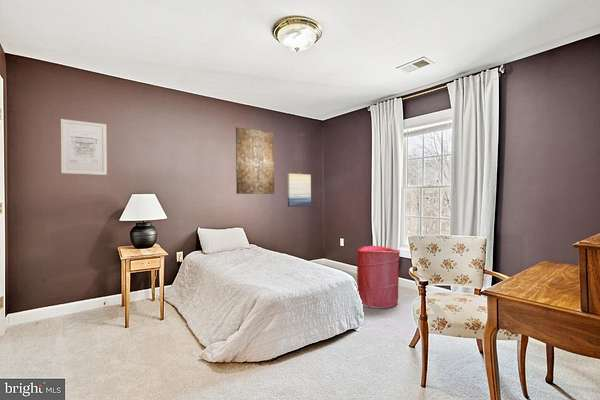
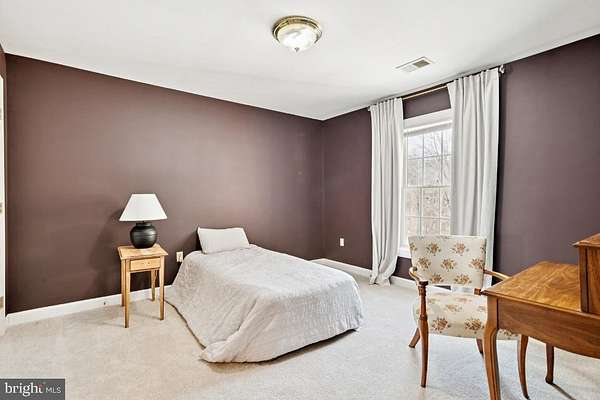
- wall art (84, 147)
- laundry hamper (378, 274)
- wall art (255, 162)
- wall art (299, 190)
